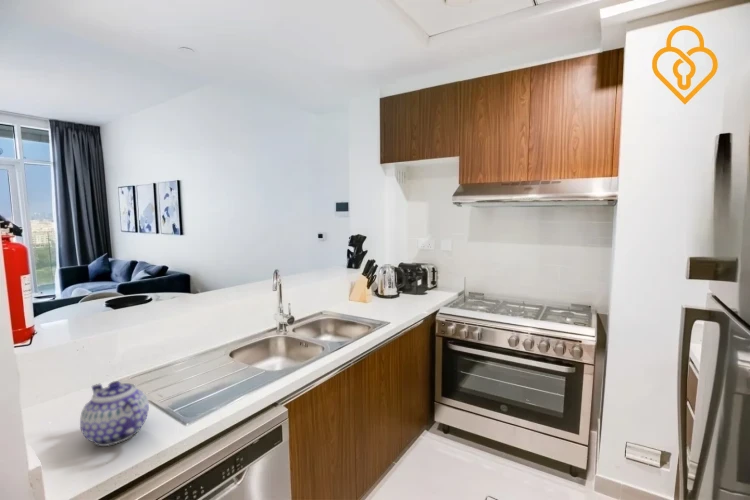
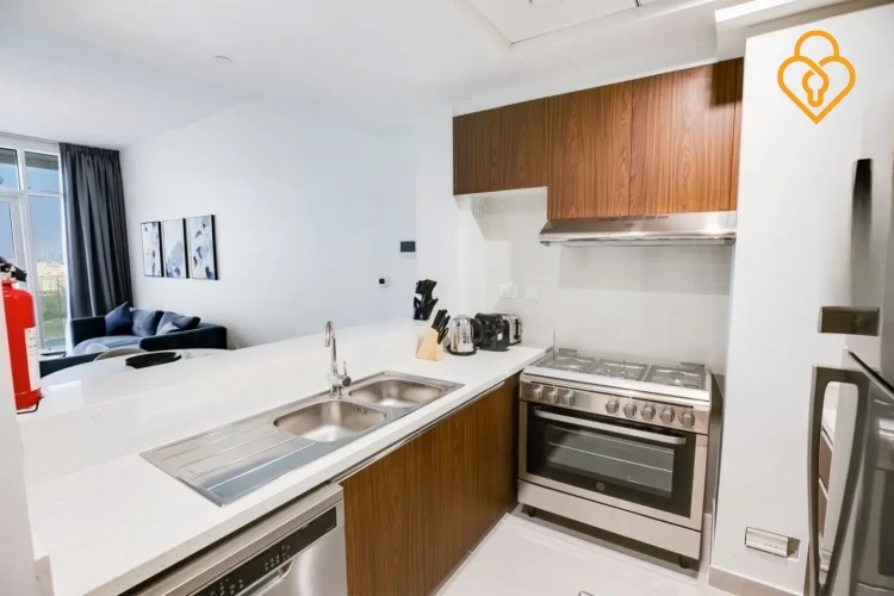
- teapot (115, 408)
